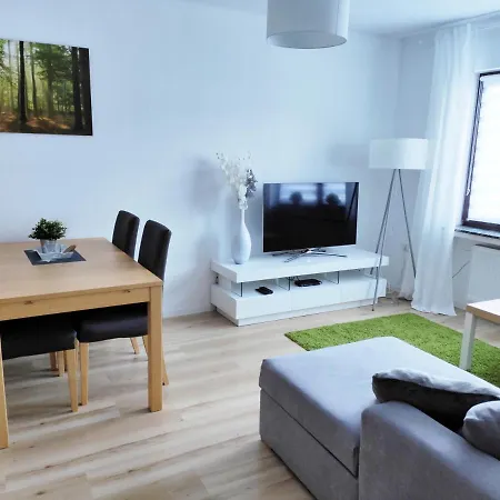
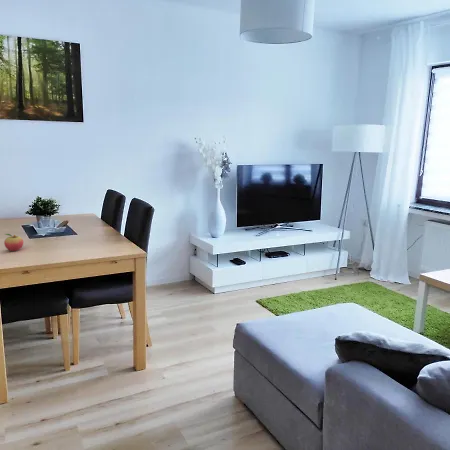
+ fruit (13, 241)
